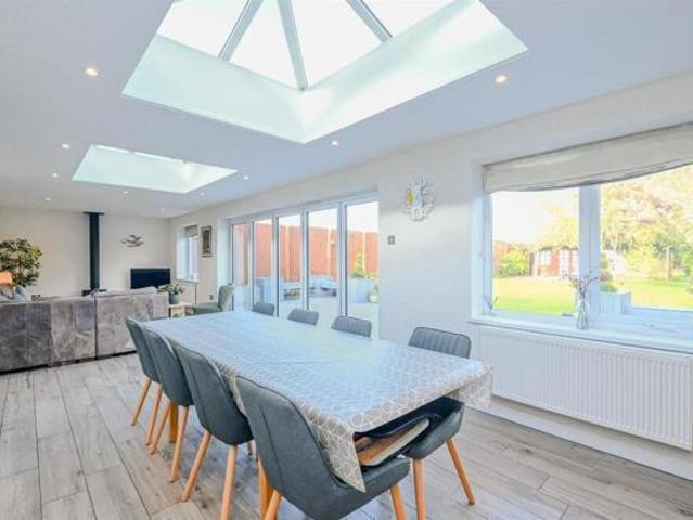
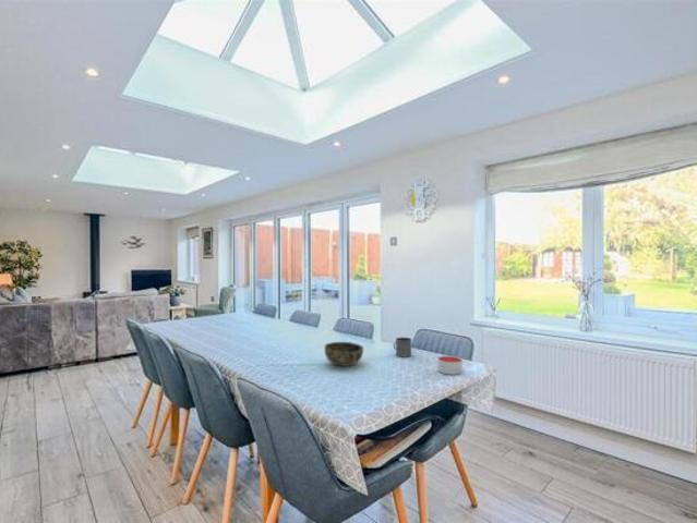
+ bowl (344, 354)
+ mug (401, 346)
+ candle (449, 364)
